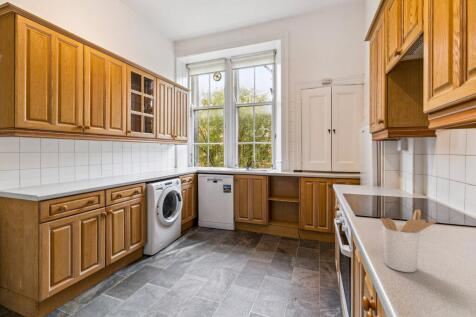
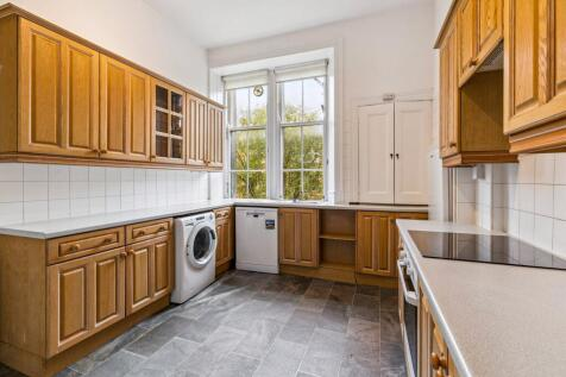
- utensil holder (406, 240)
